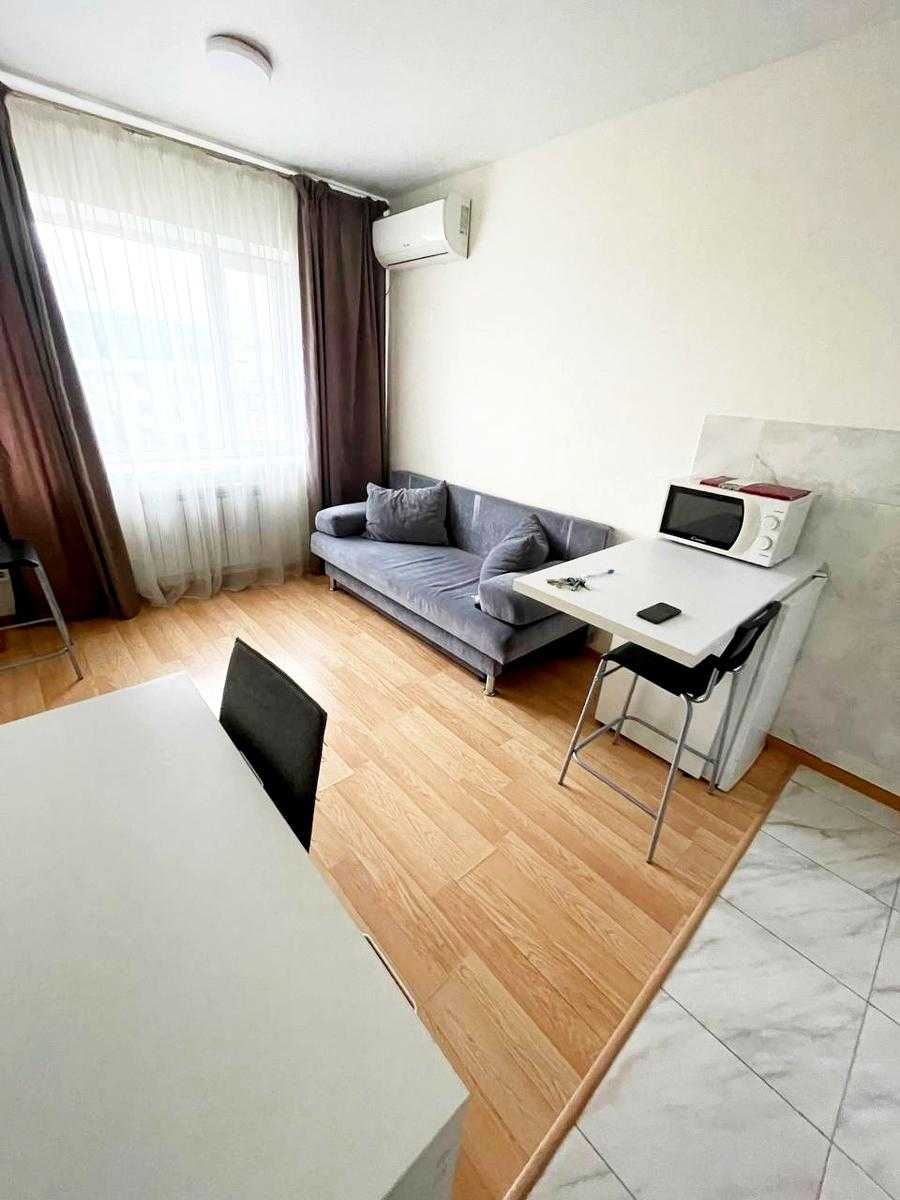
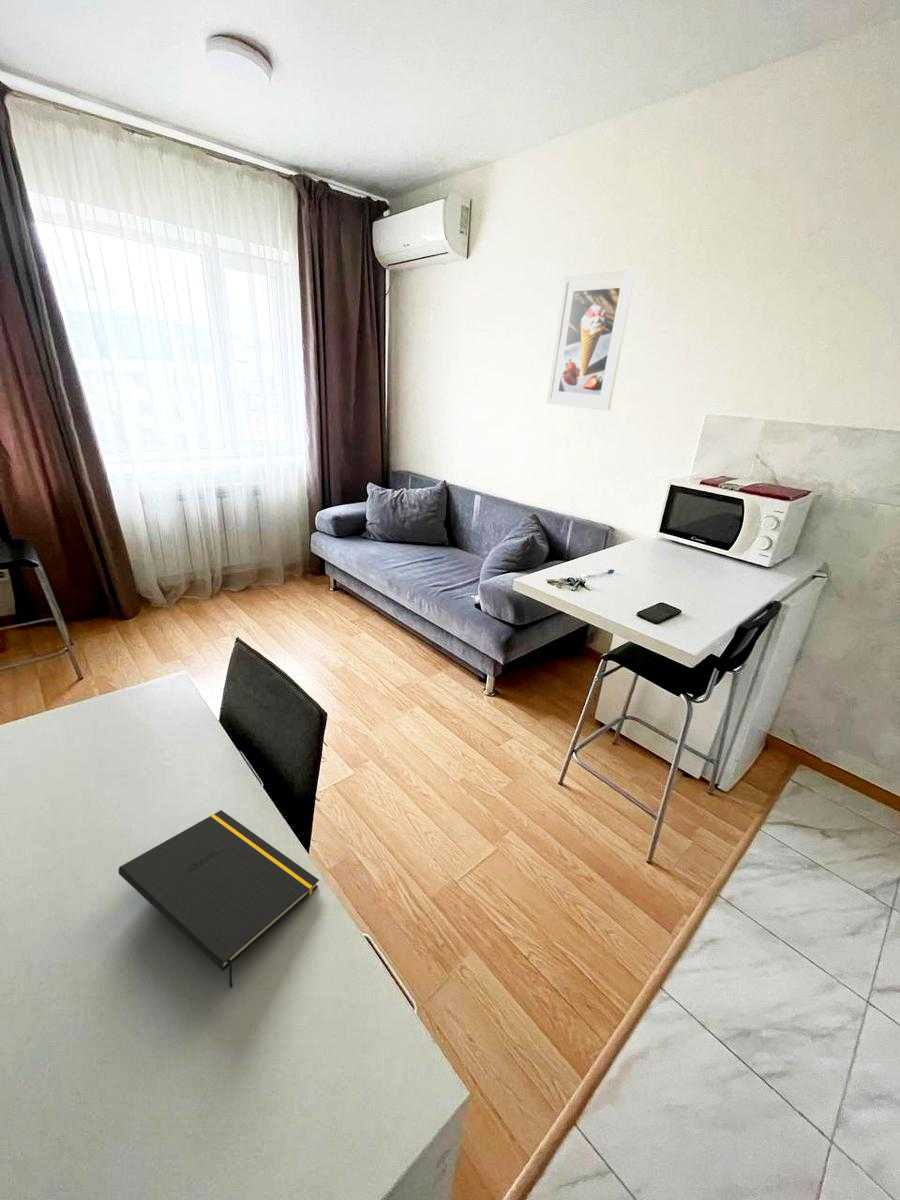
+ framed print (587, 343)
+ notepad (221, 877)
